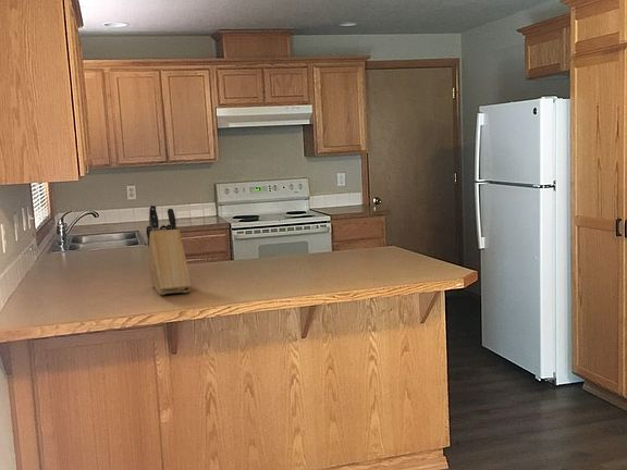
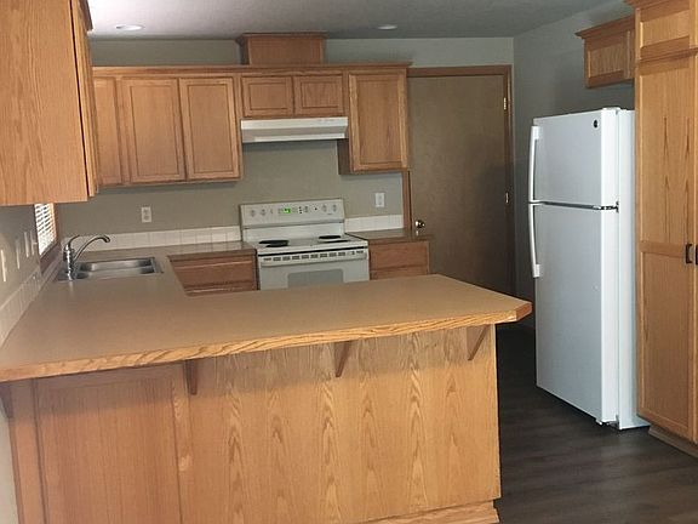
- knife block (165, 247)
